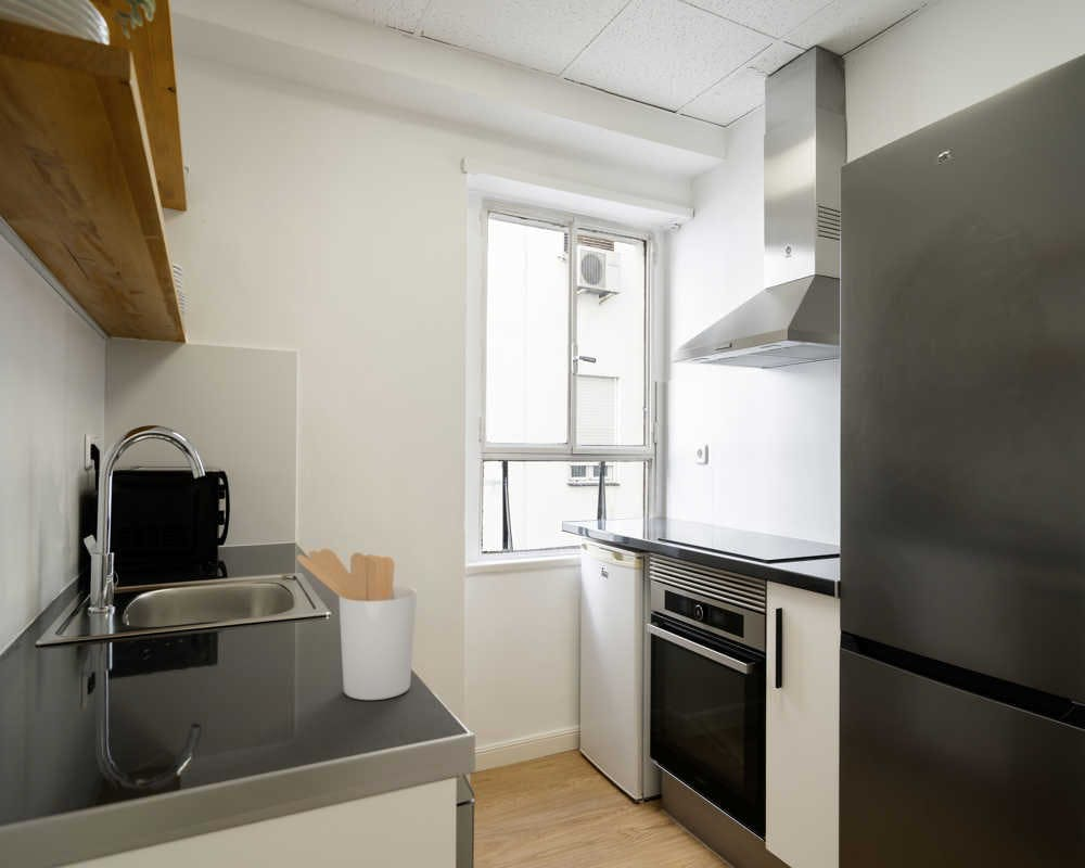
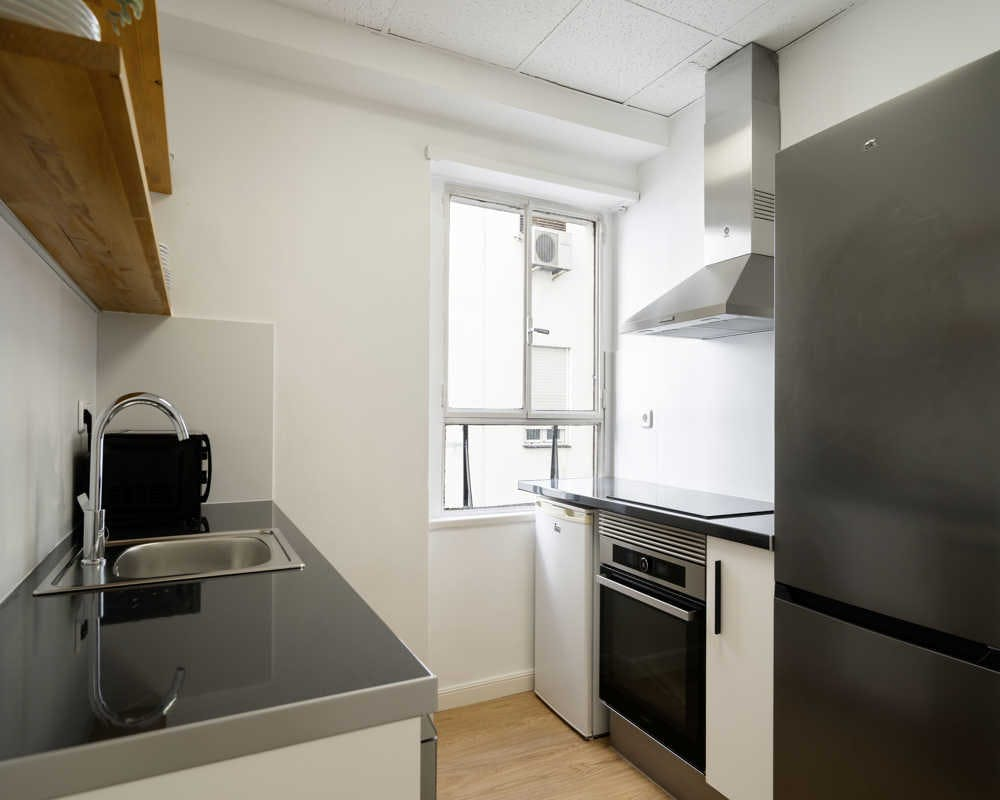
- utensil holder (358, 616)
